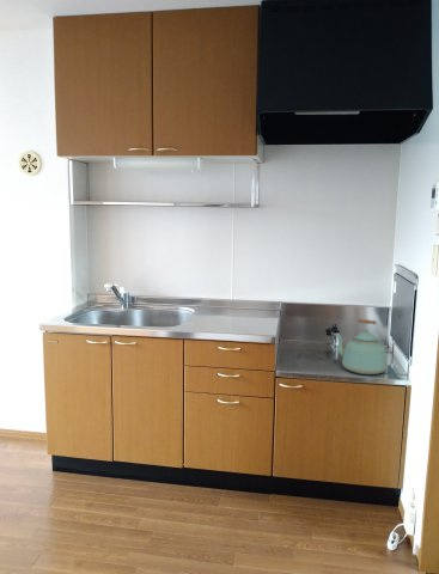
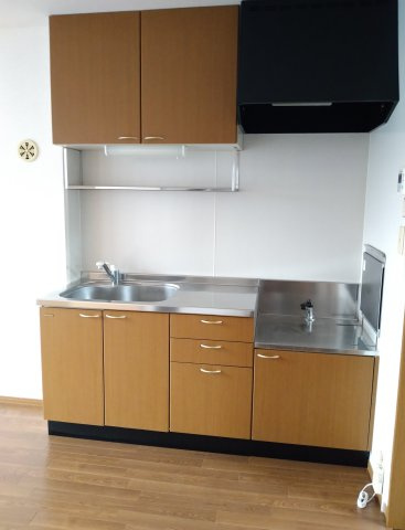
- kettle (360, 343)
